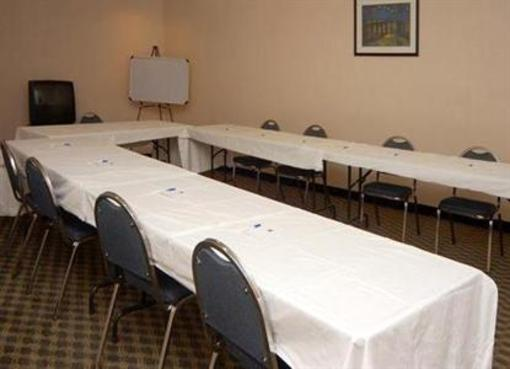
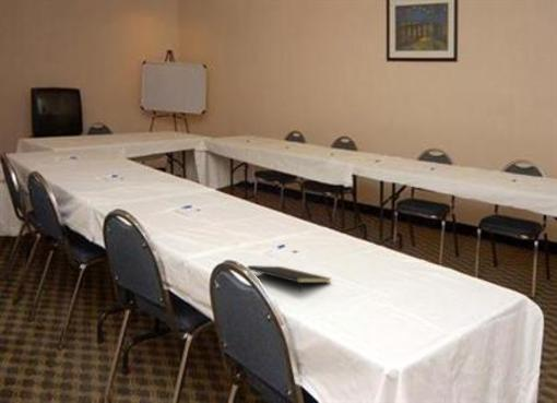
+ notepad (288, 273)
